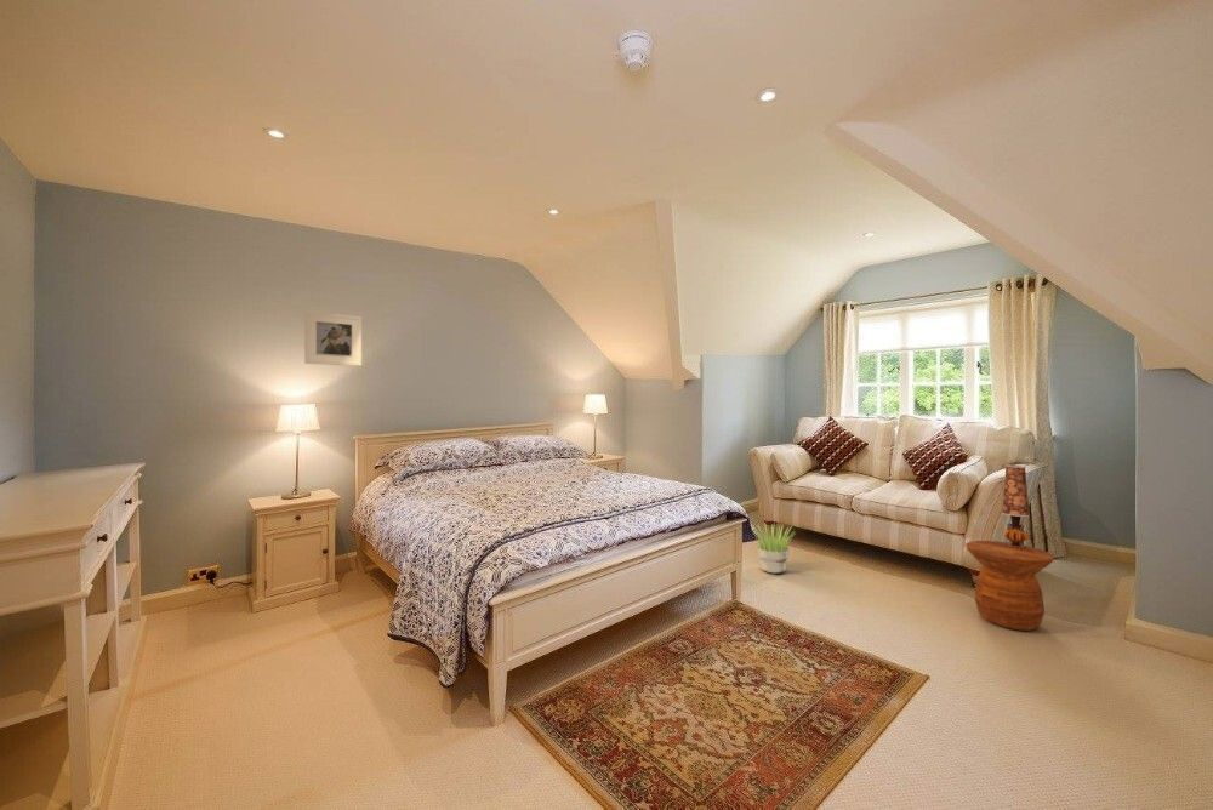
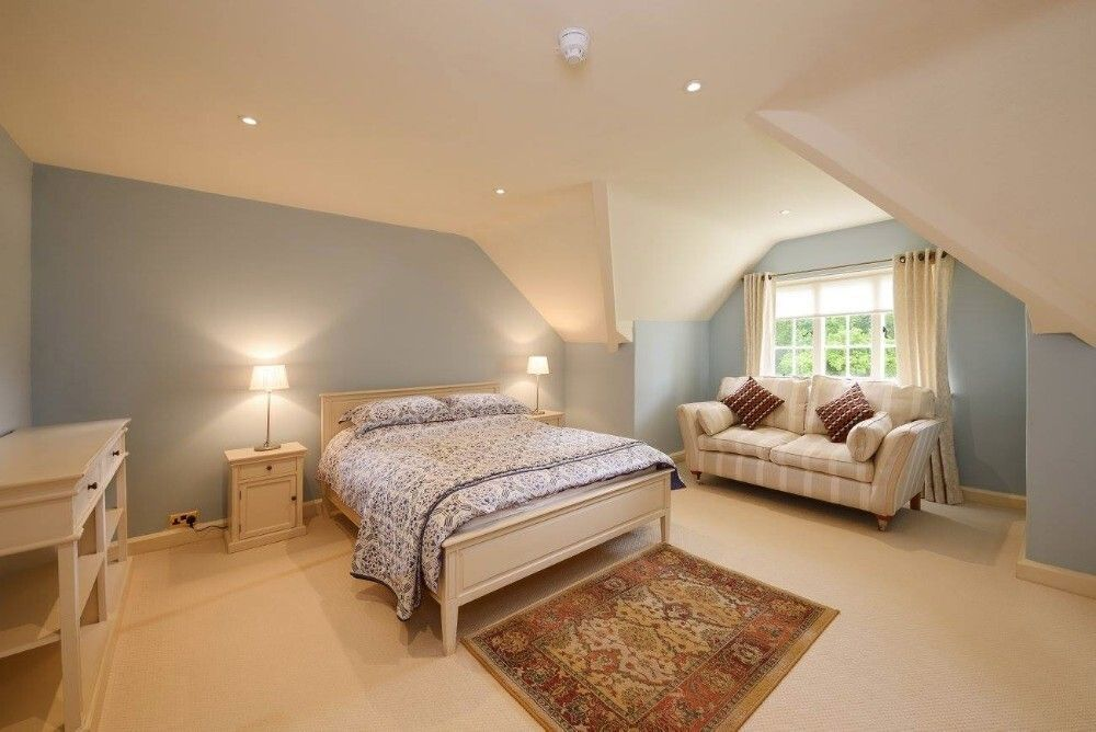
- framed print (334, 338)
- table lamp (1015, 506)
- potted plant (773, 548)
- side table (1008, 584)
